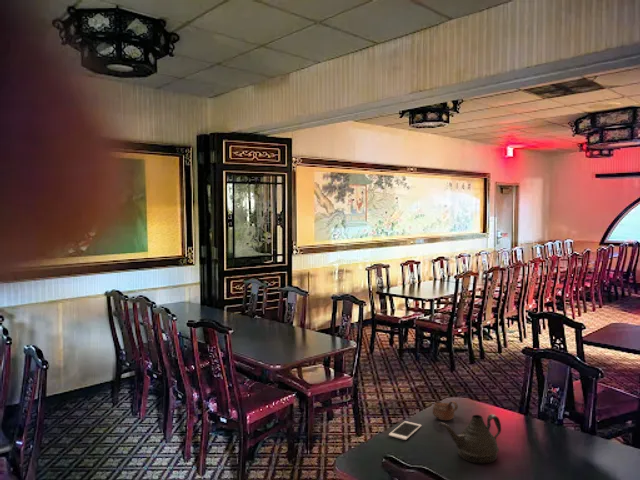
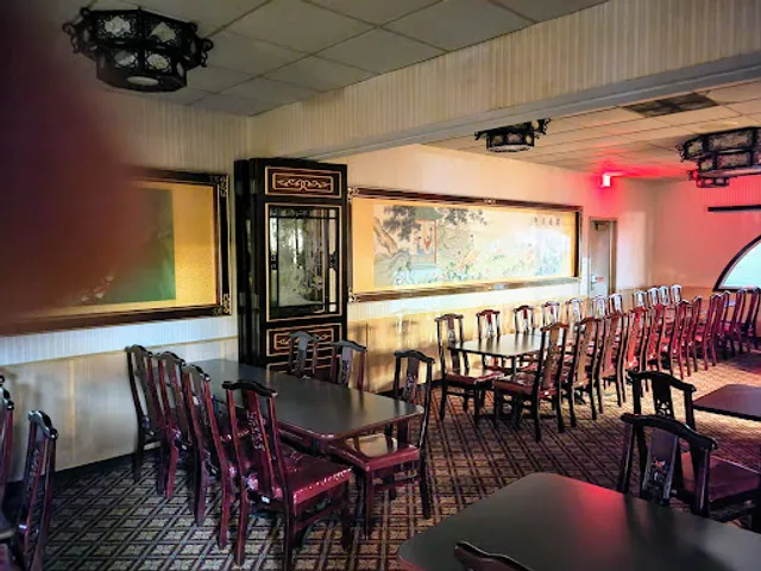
- teapot (469, 436)
- cup (444, 408)
- cell phone (405, 430)
